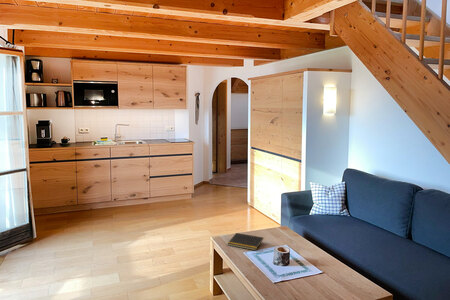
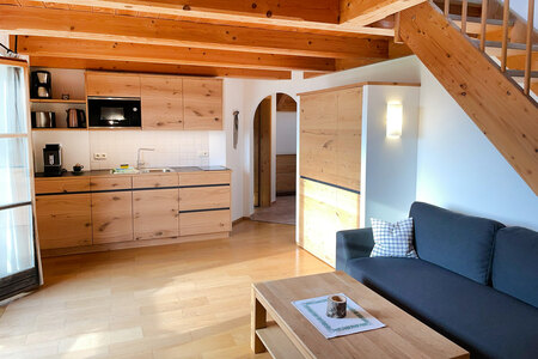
- notepad (245, 241)
